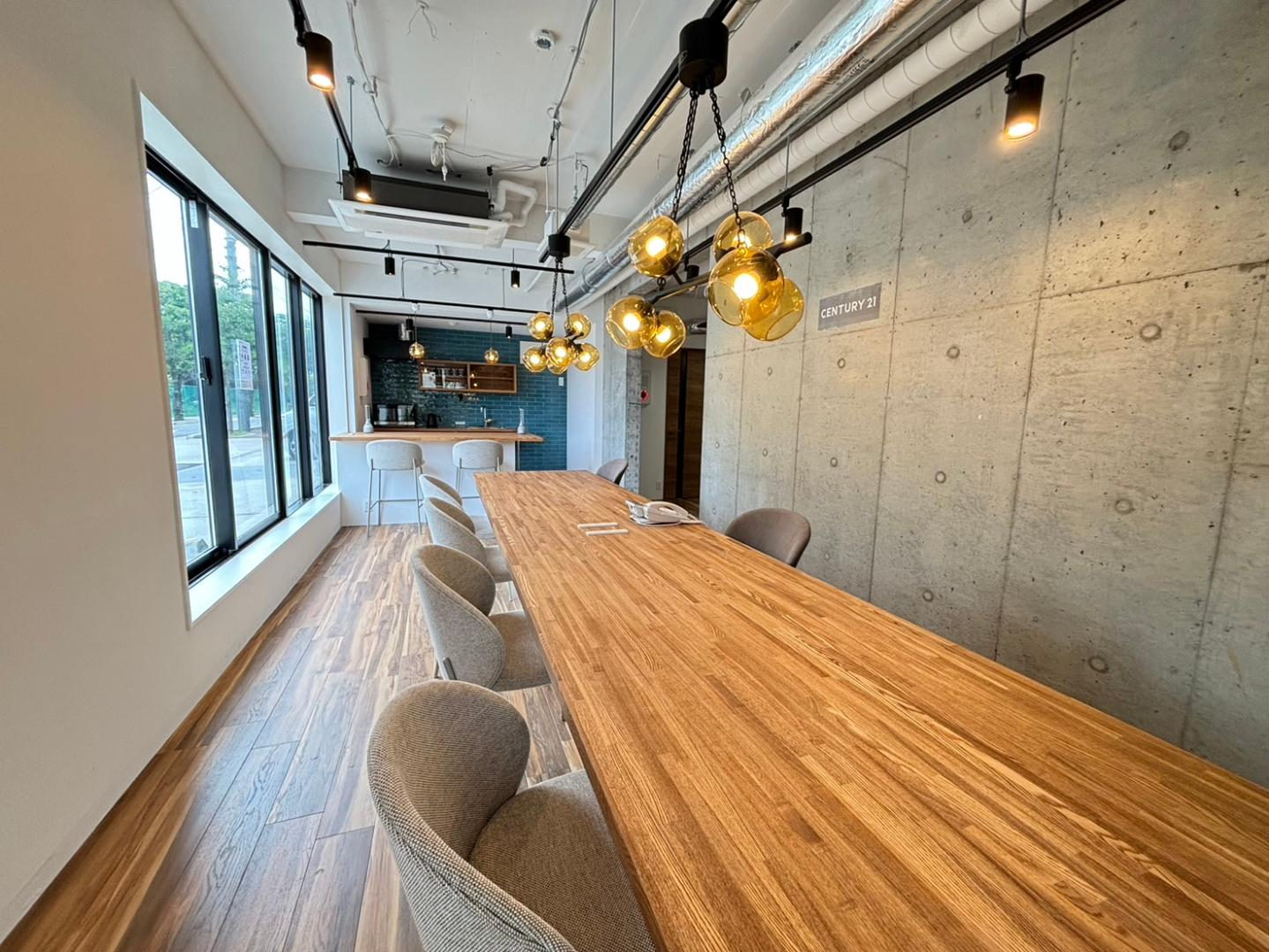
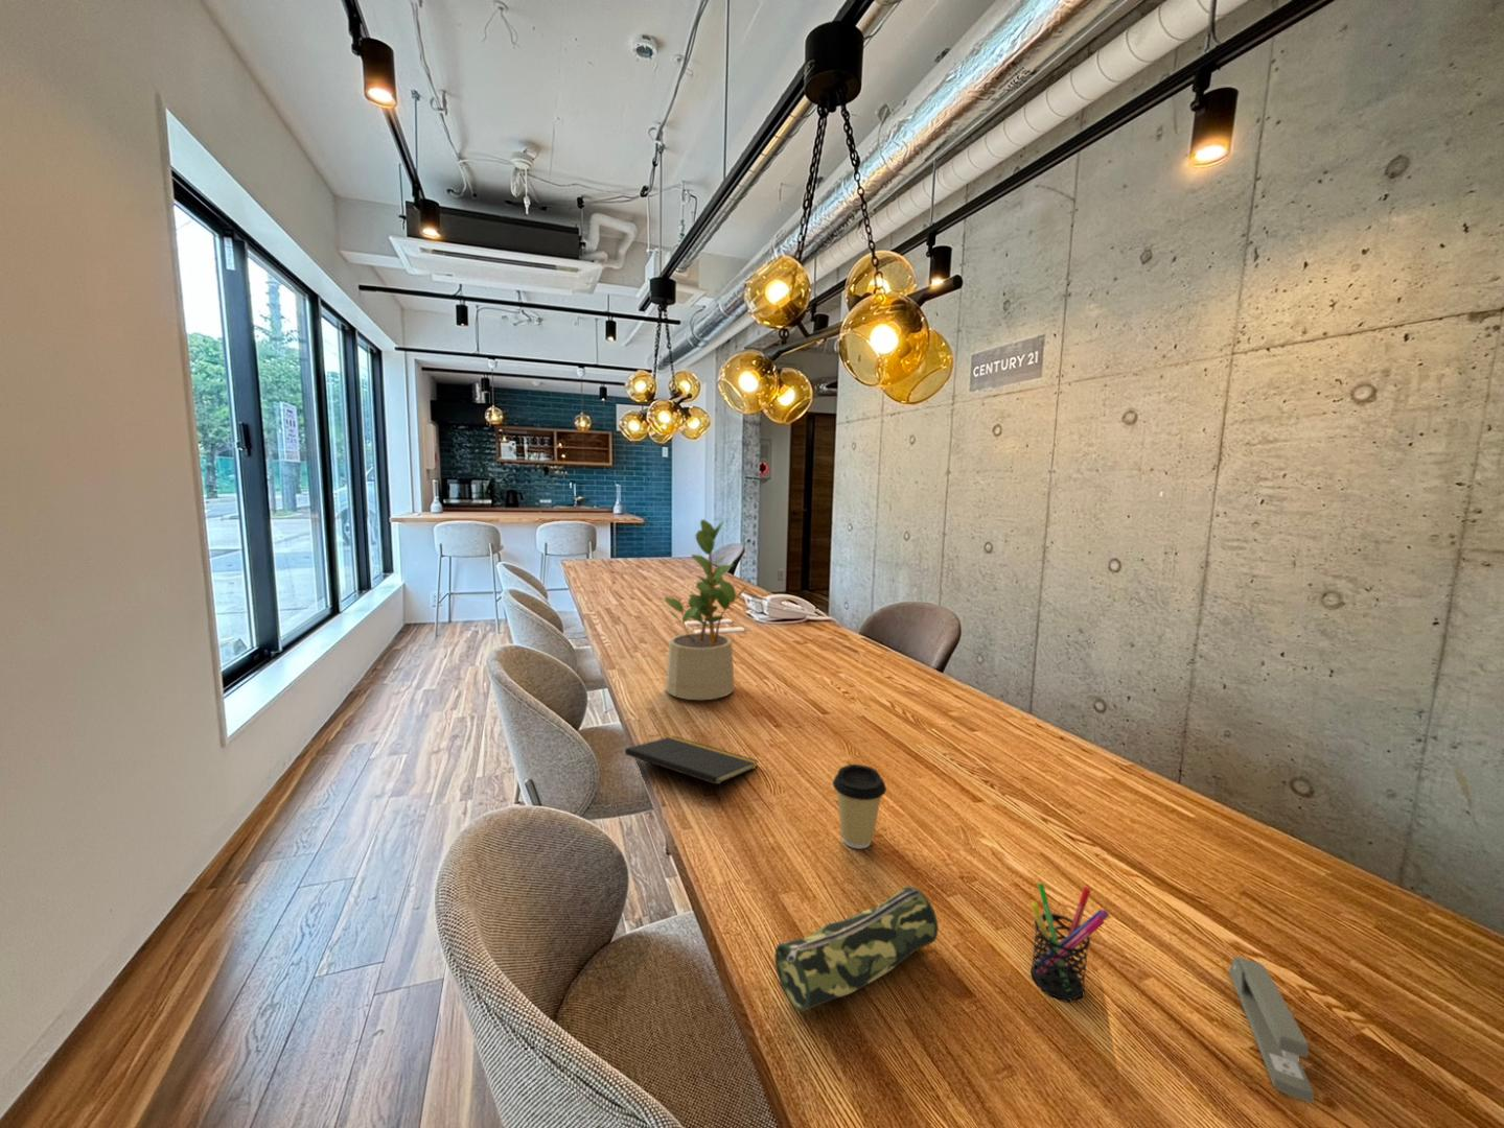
+ coffee cup (858, 807)
+ pencil case (855, 947)
+ pen holder (1058, 932)
+ potted plant (703, 603)
+ stapler (1269, 1011)
+ notepad (692, 757)
